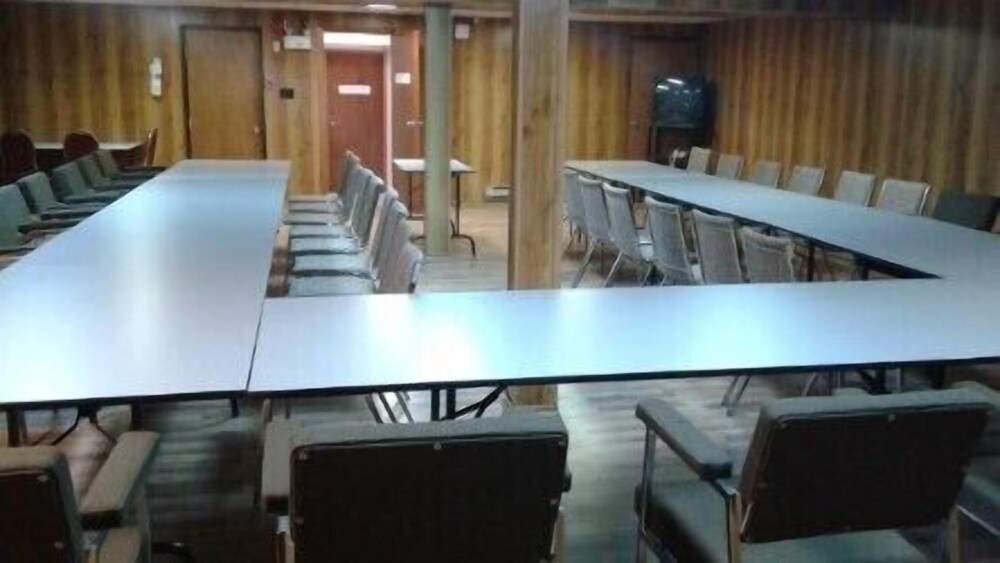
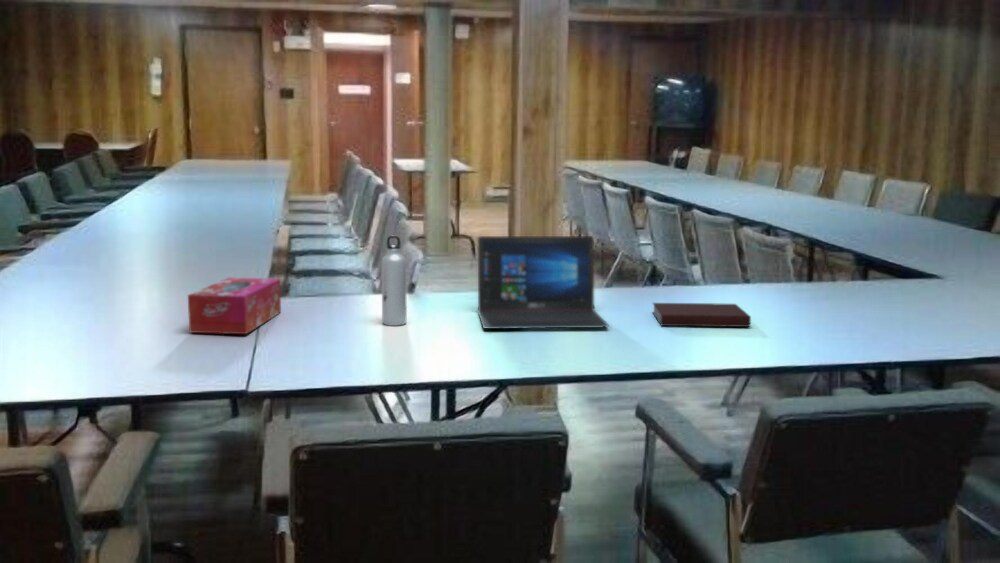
+ laptop (541, 281)
+ tissue box (236, 304)
+ notebook (699, 314)
+ water bottle (394, 279)
